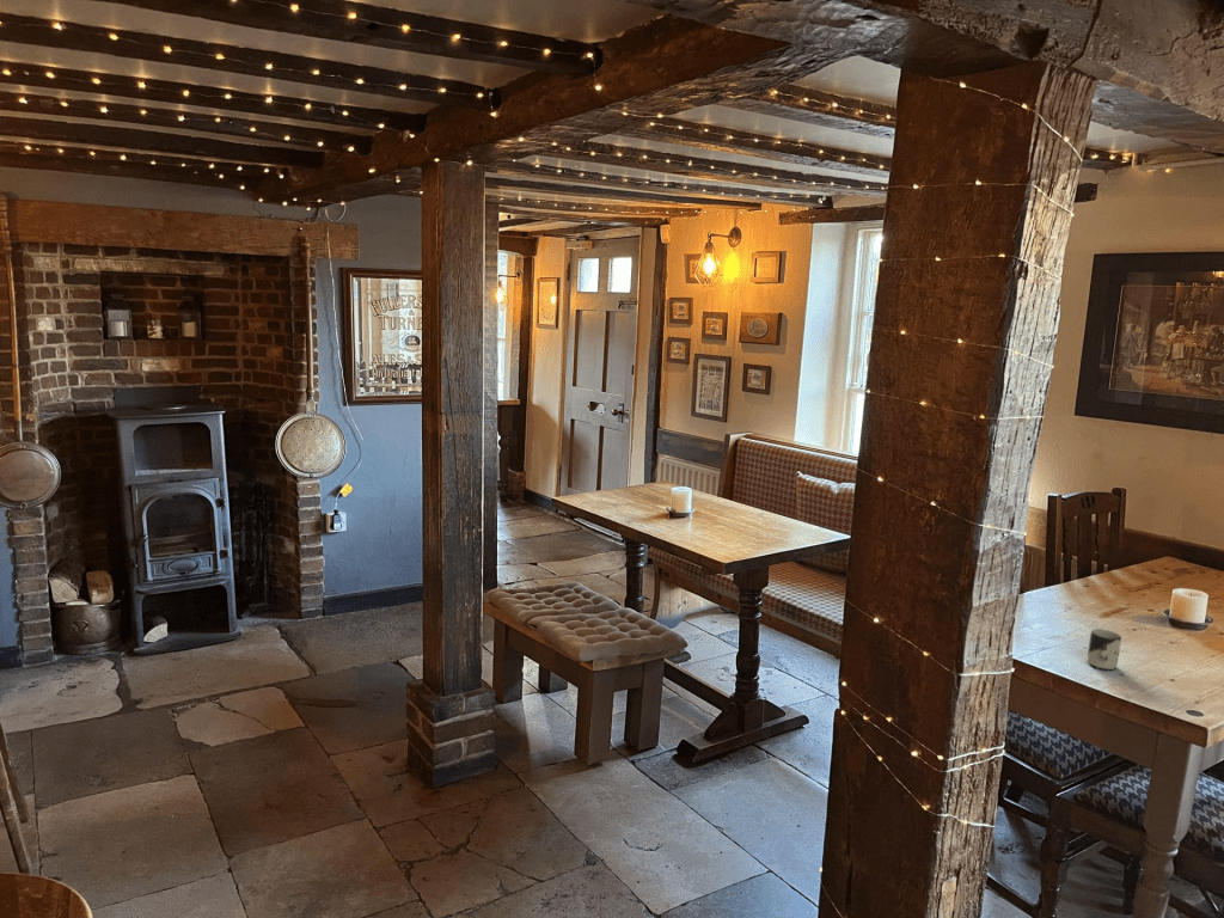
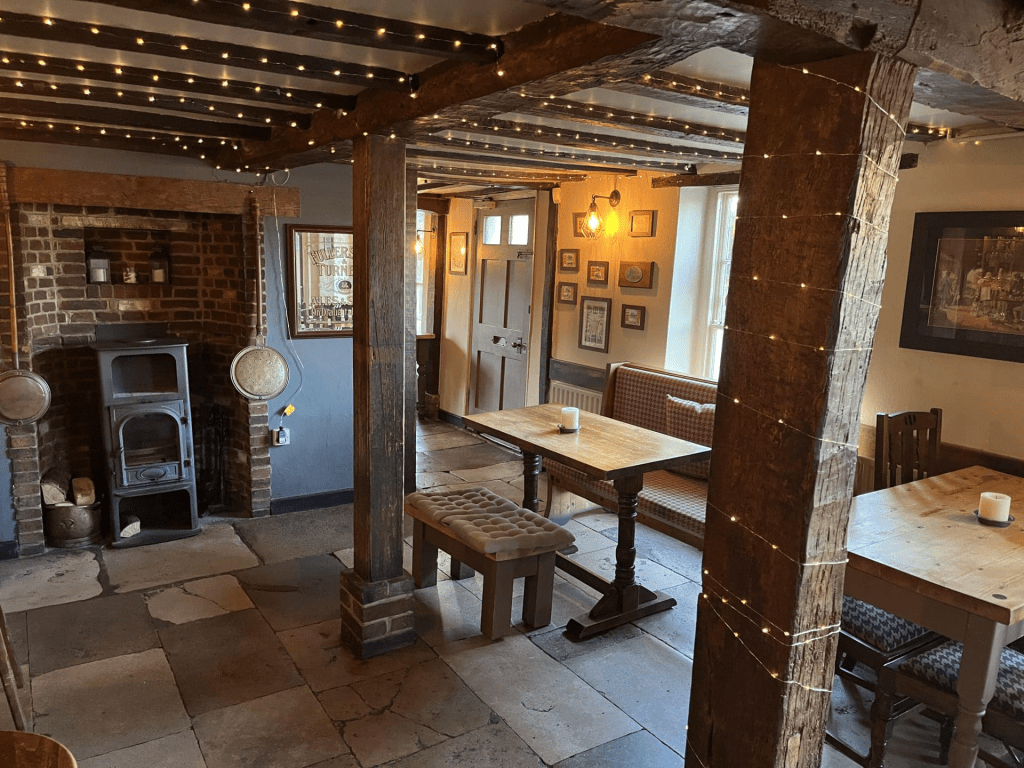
- cup (1103, 650)
